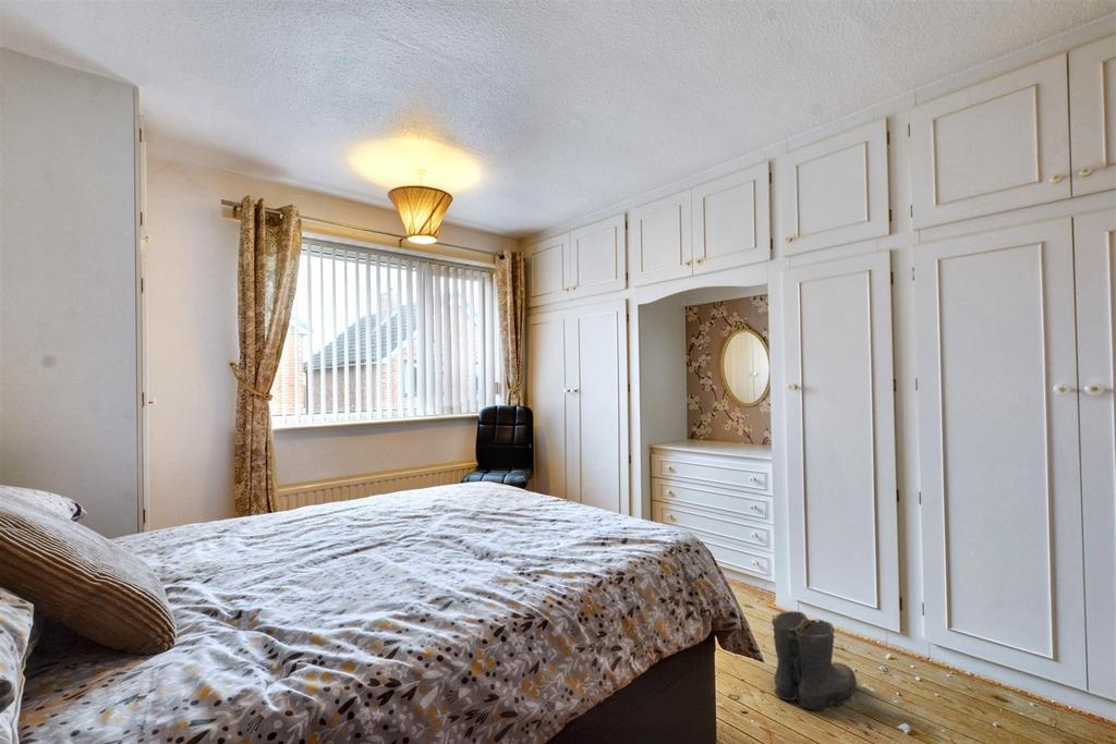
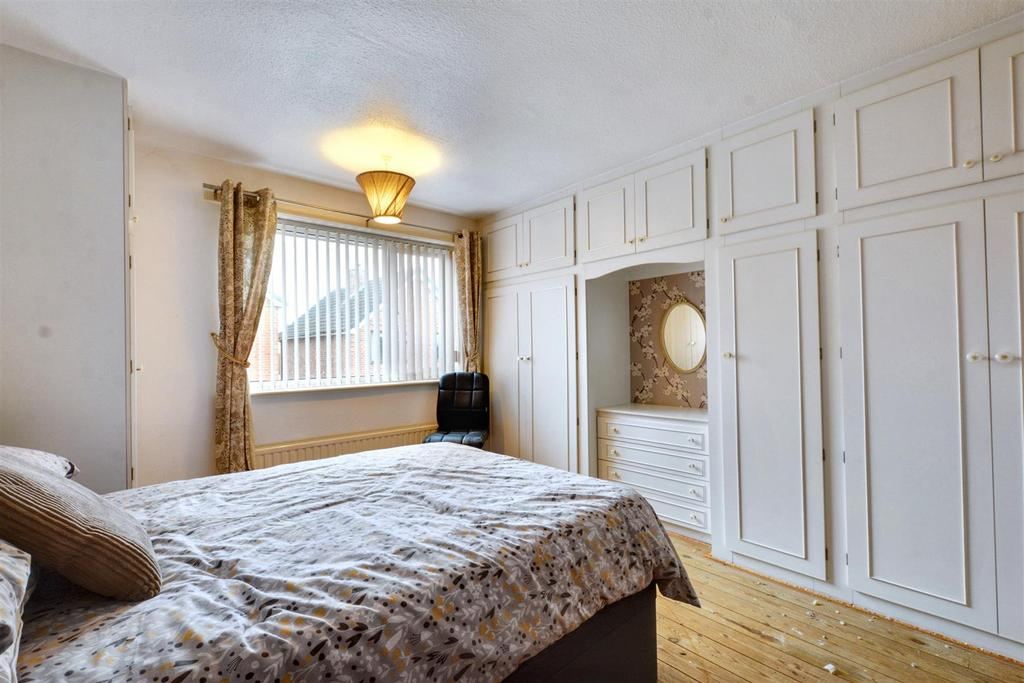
- boots (813, 652)
